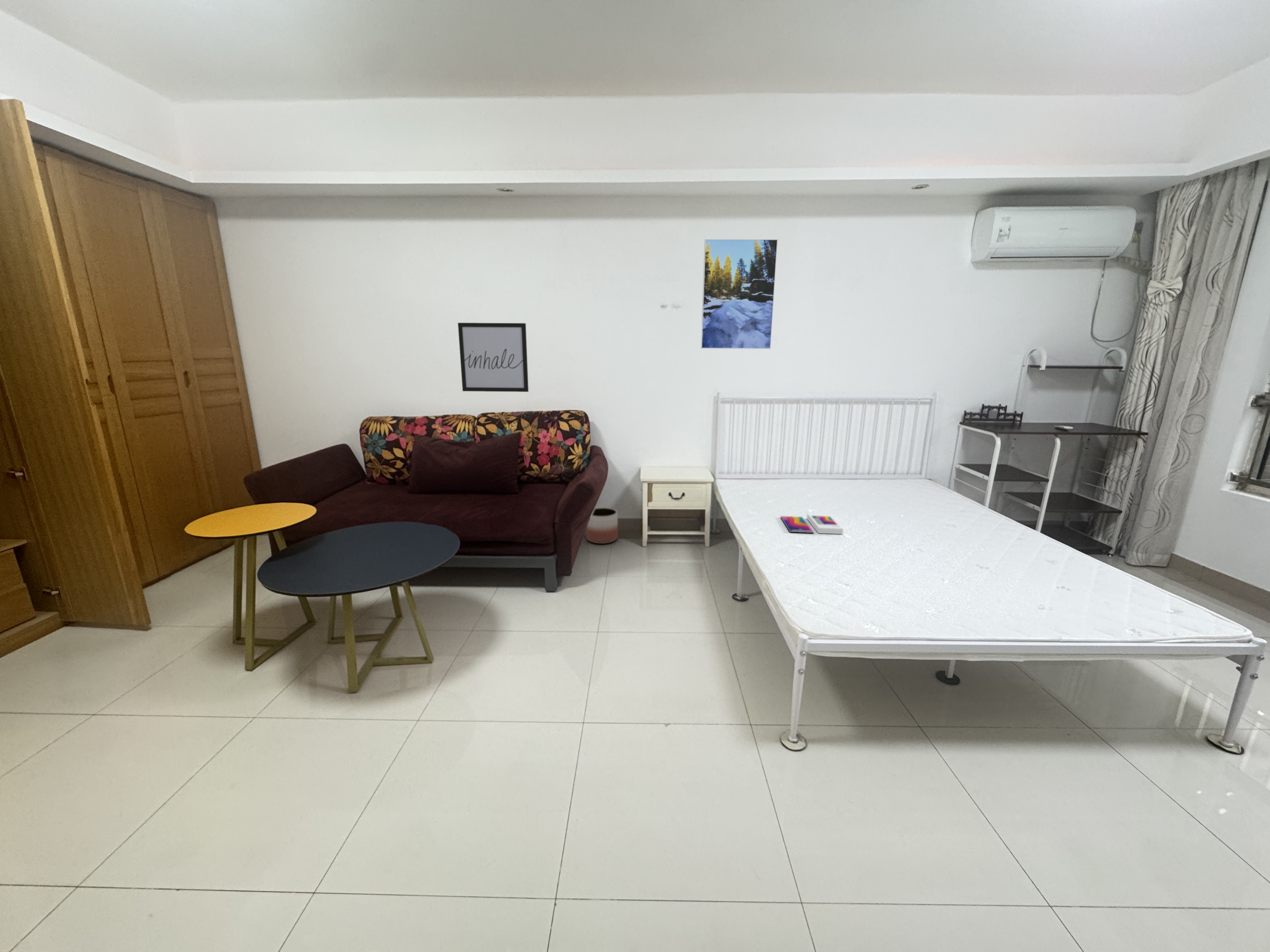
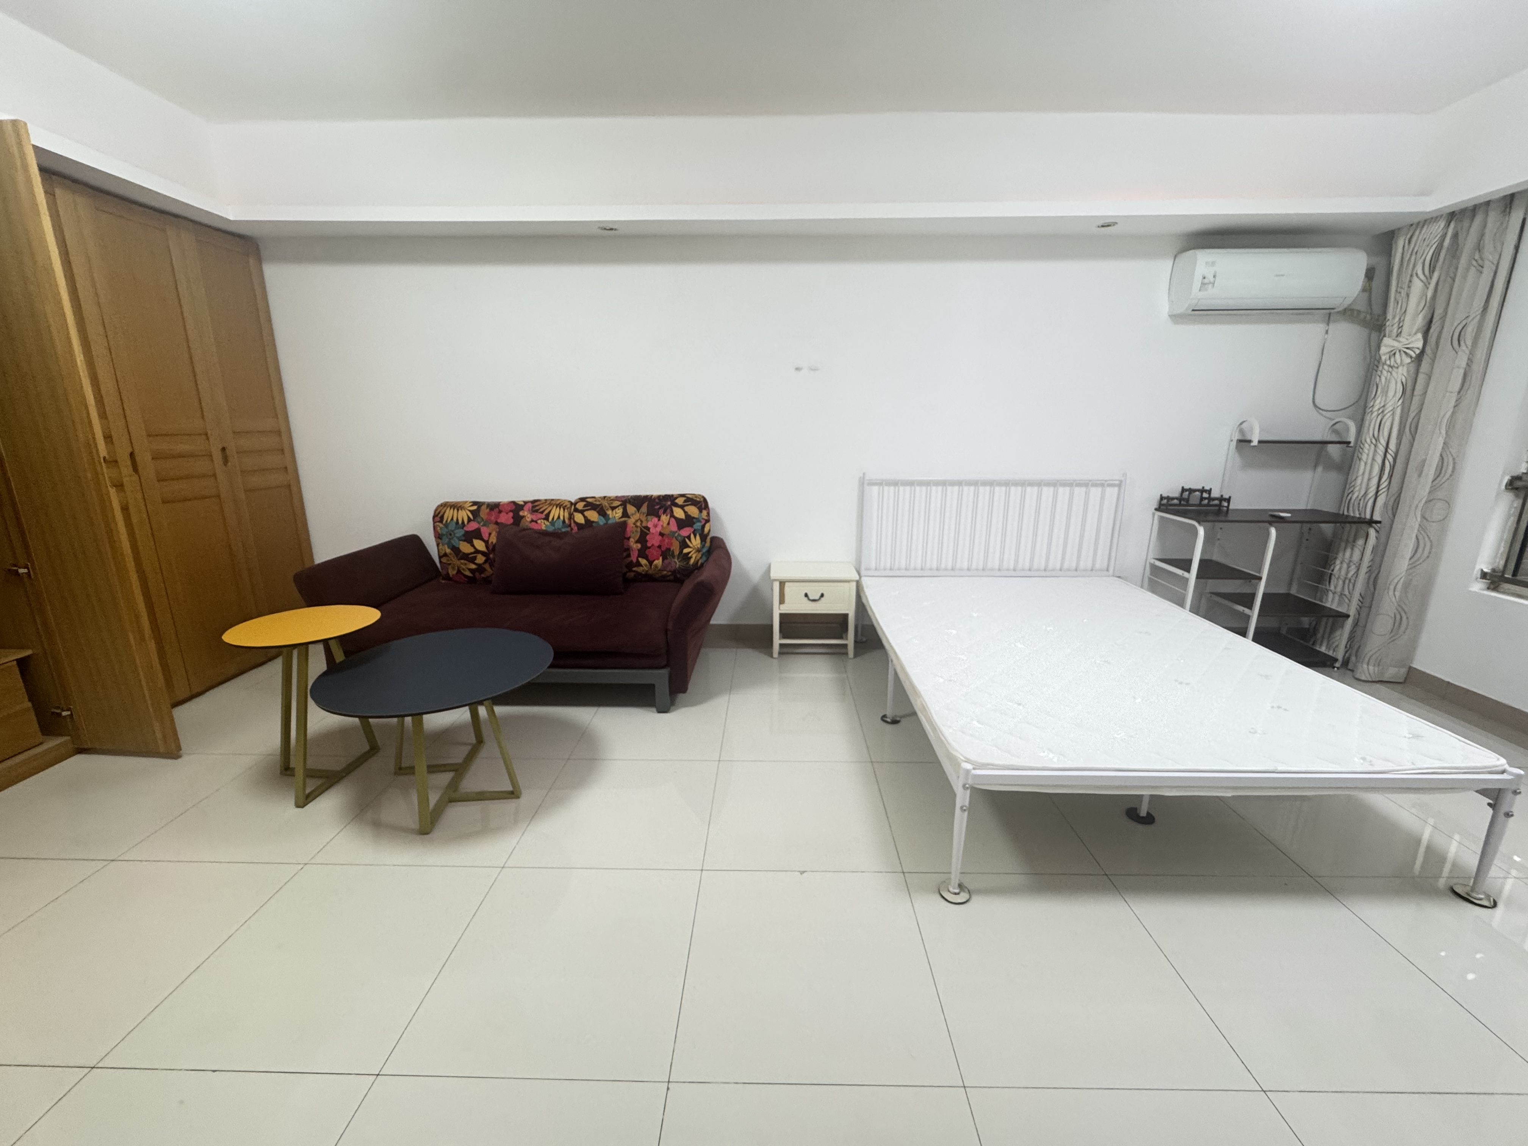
- wall art (494, 358)
- planter (602, 525)
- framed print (738, 295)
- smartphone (810, 523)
